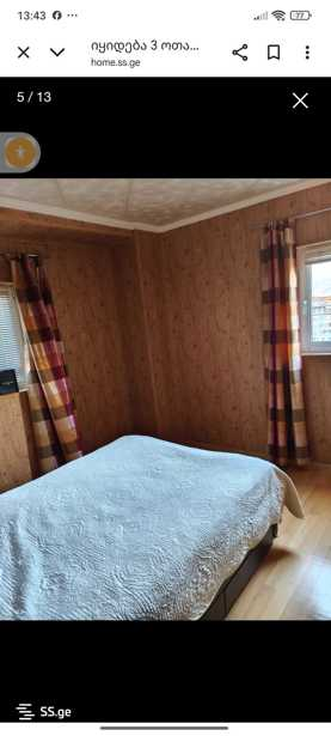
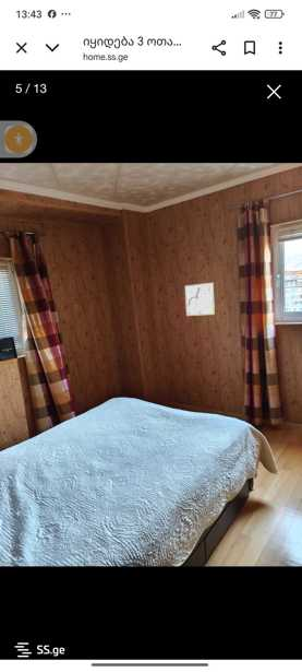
+ wall art (198, 299)
